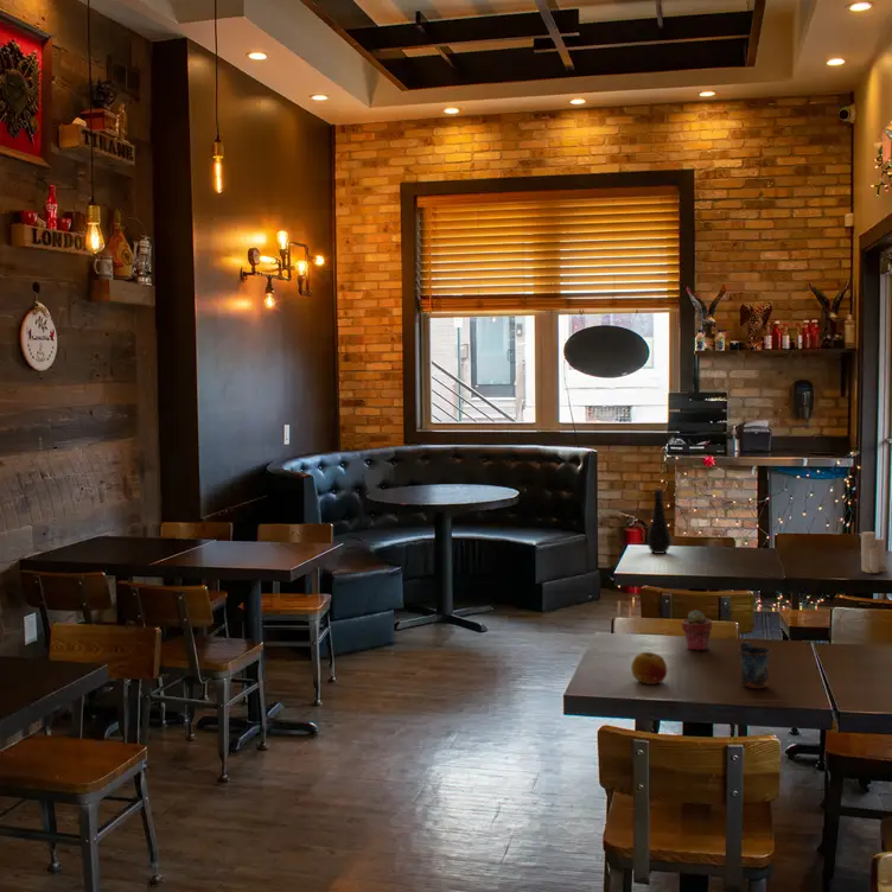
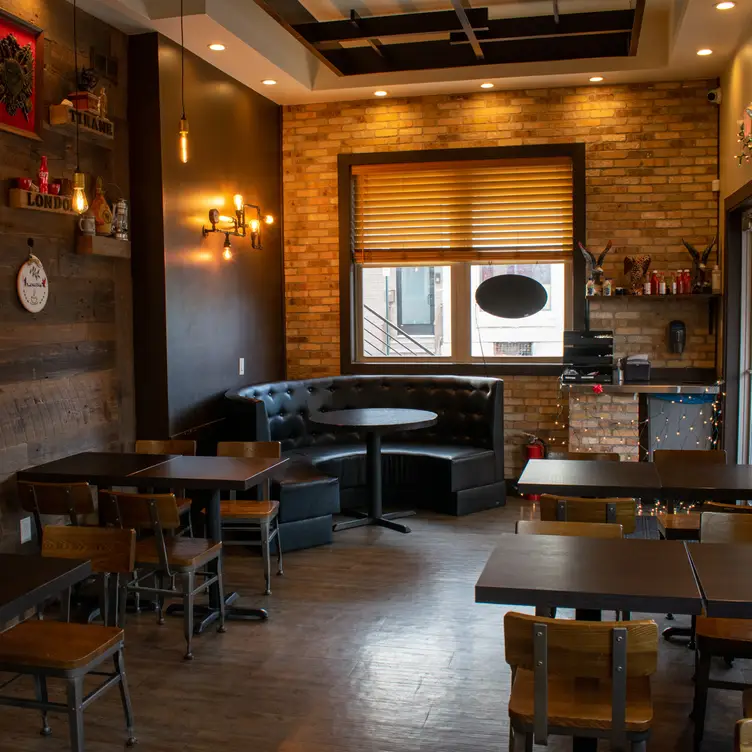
- candle (873, 549)
- potted succulent (696, 629)
- bottle (658, 520)
- mug (754, 664)
- fruit (649, 668)
